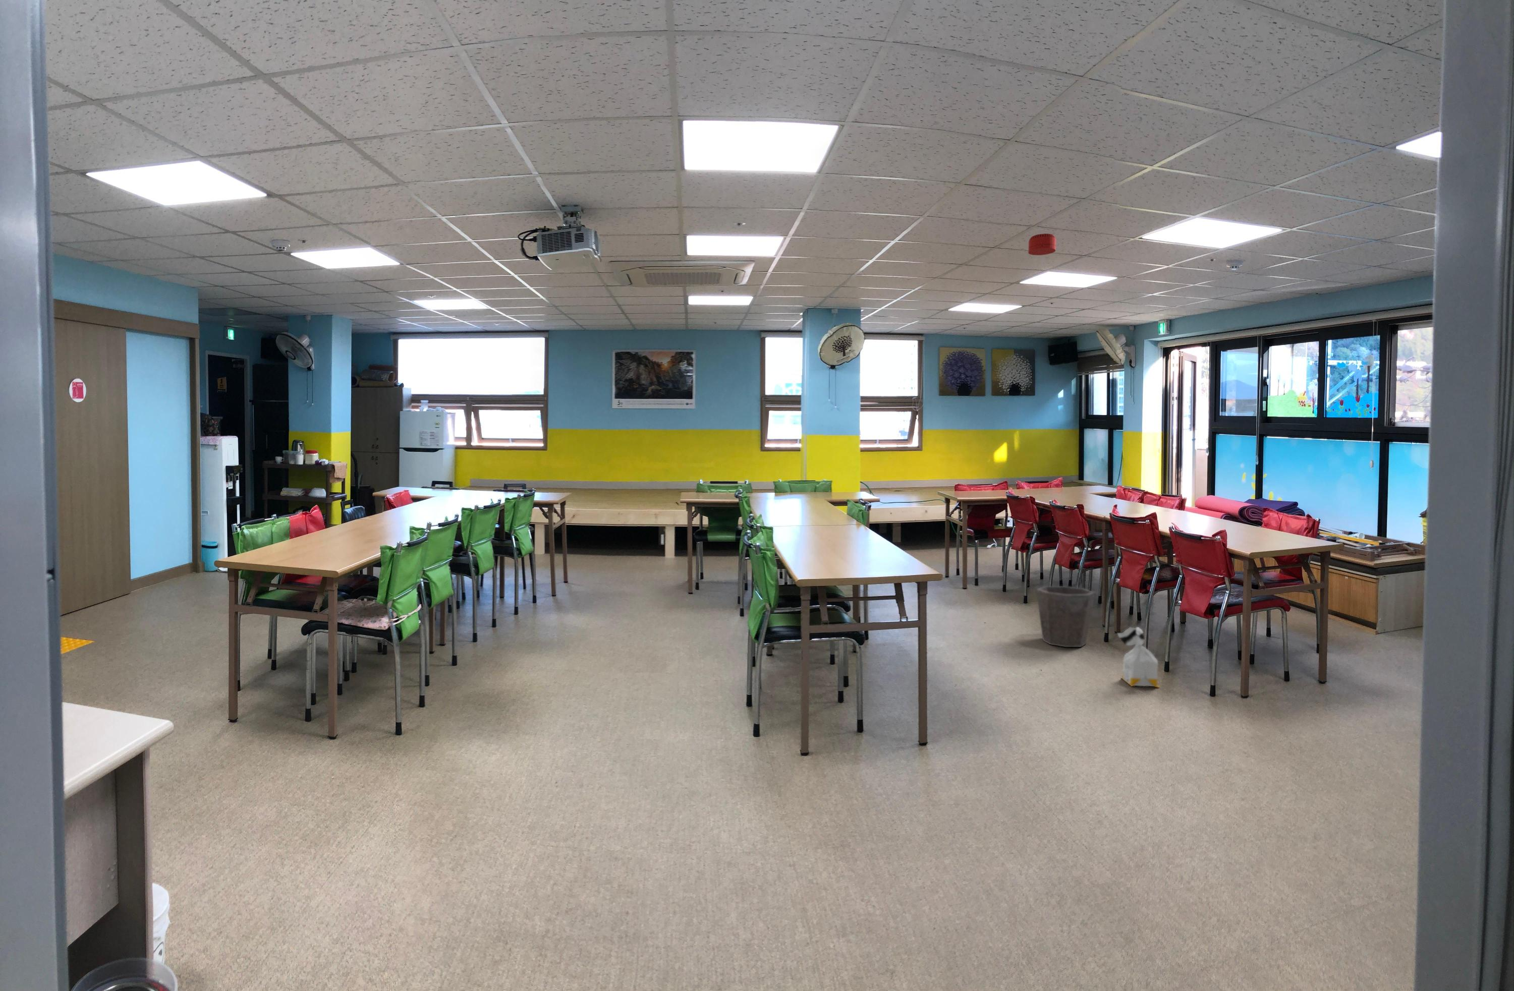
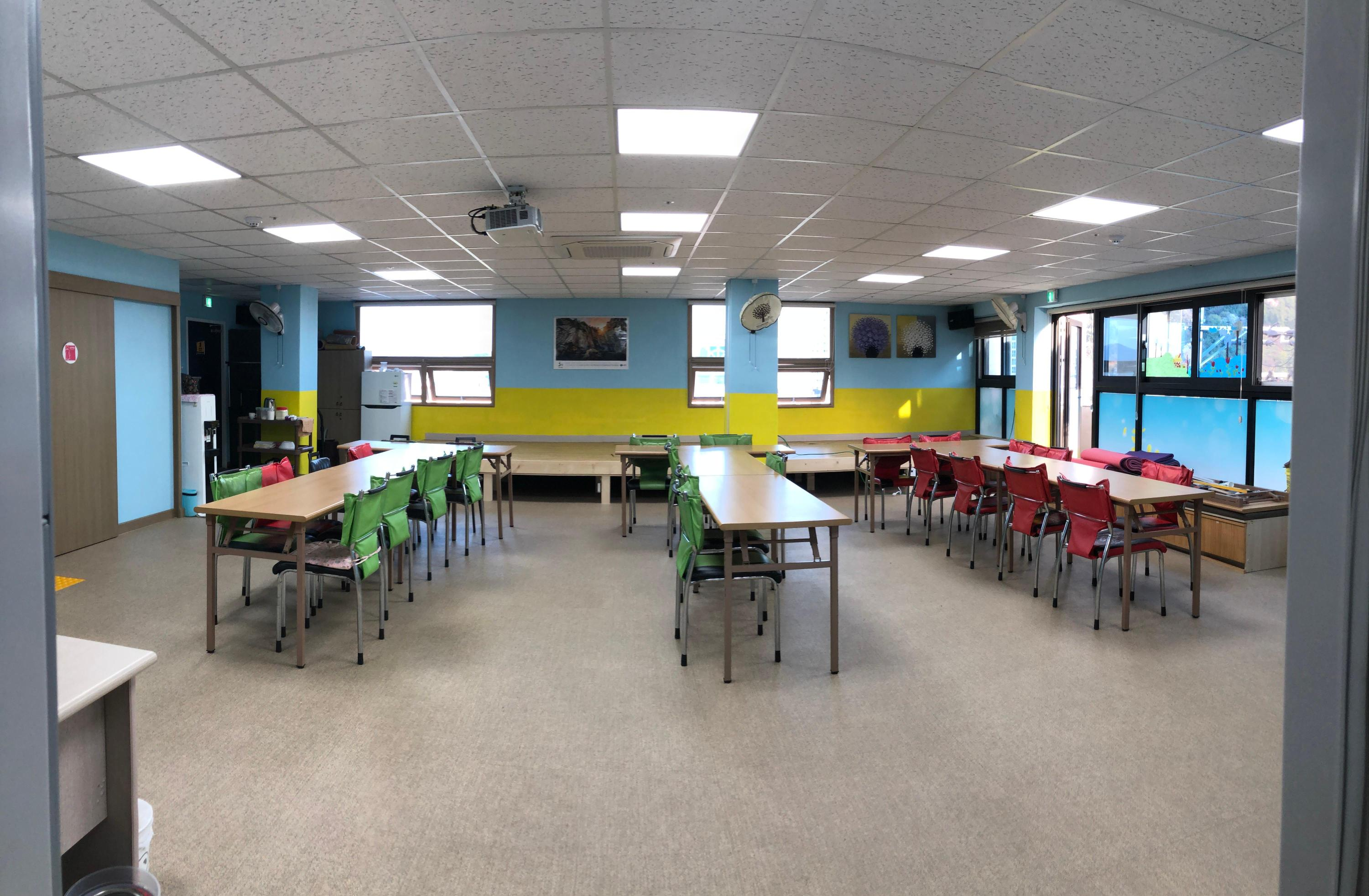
- smoke detector (1042, 244)
- bag (1139, 654)
- waste bin (1065, 616)
